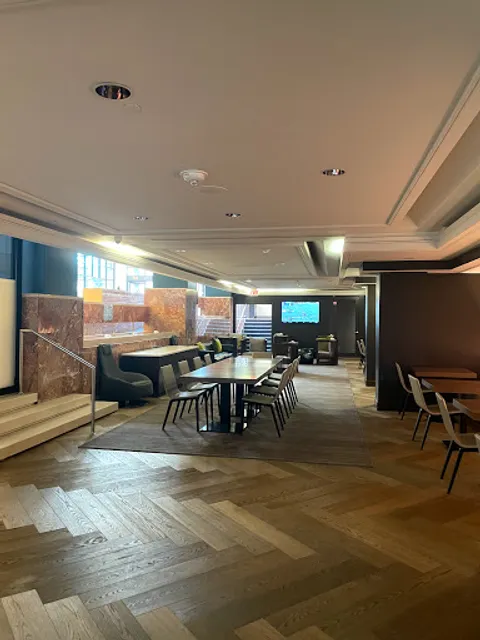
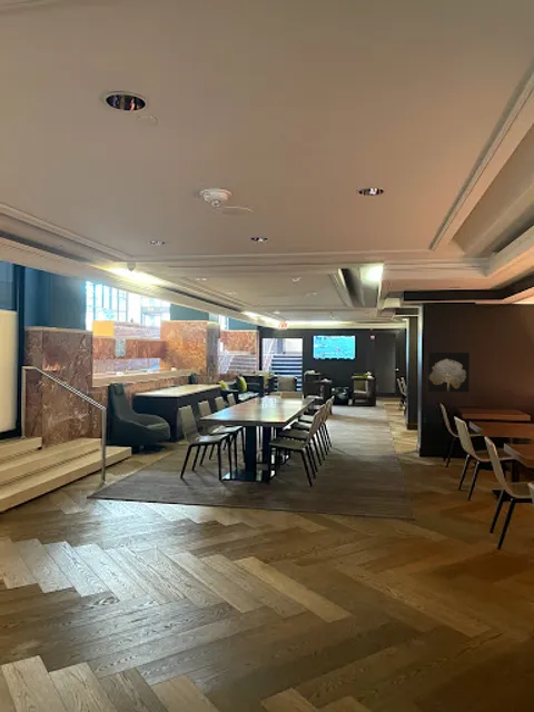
+ wall art (447, 372)
